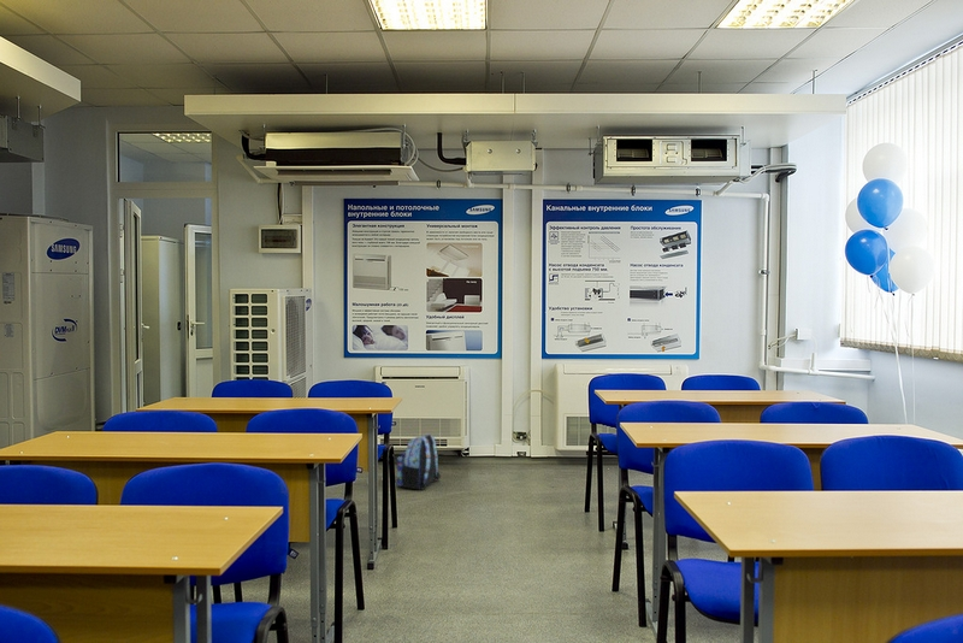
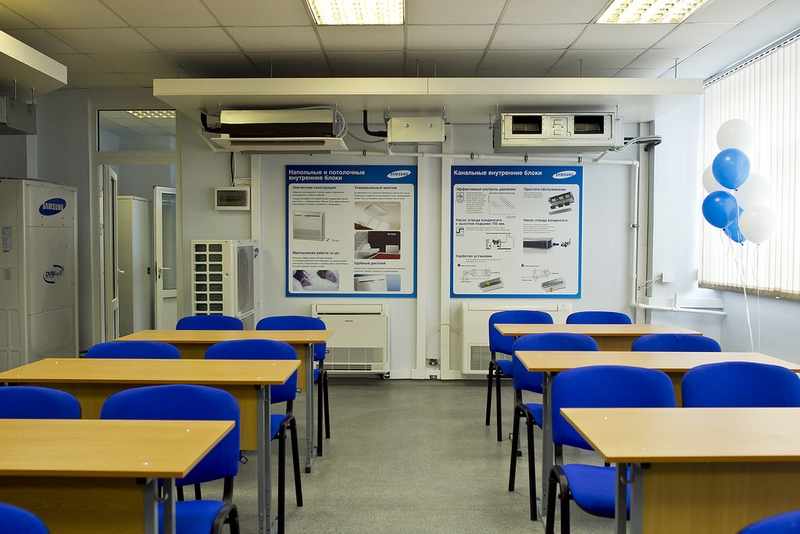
- backpack (418, 459)
